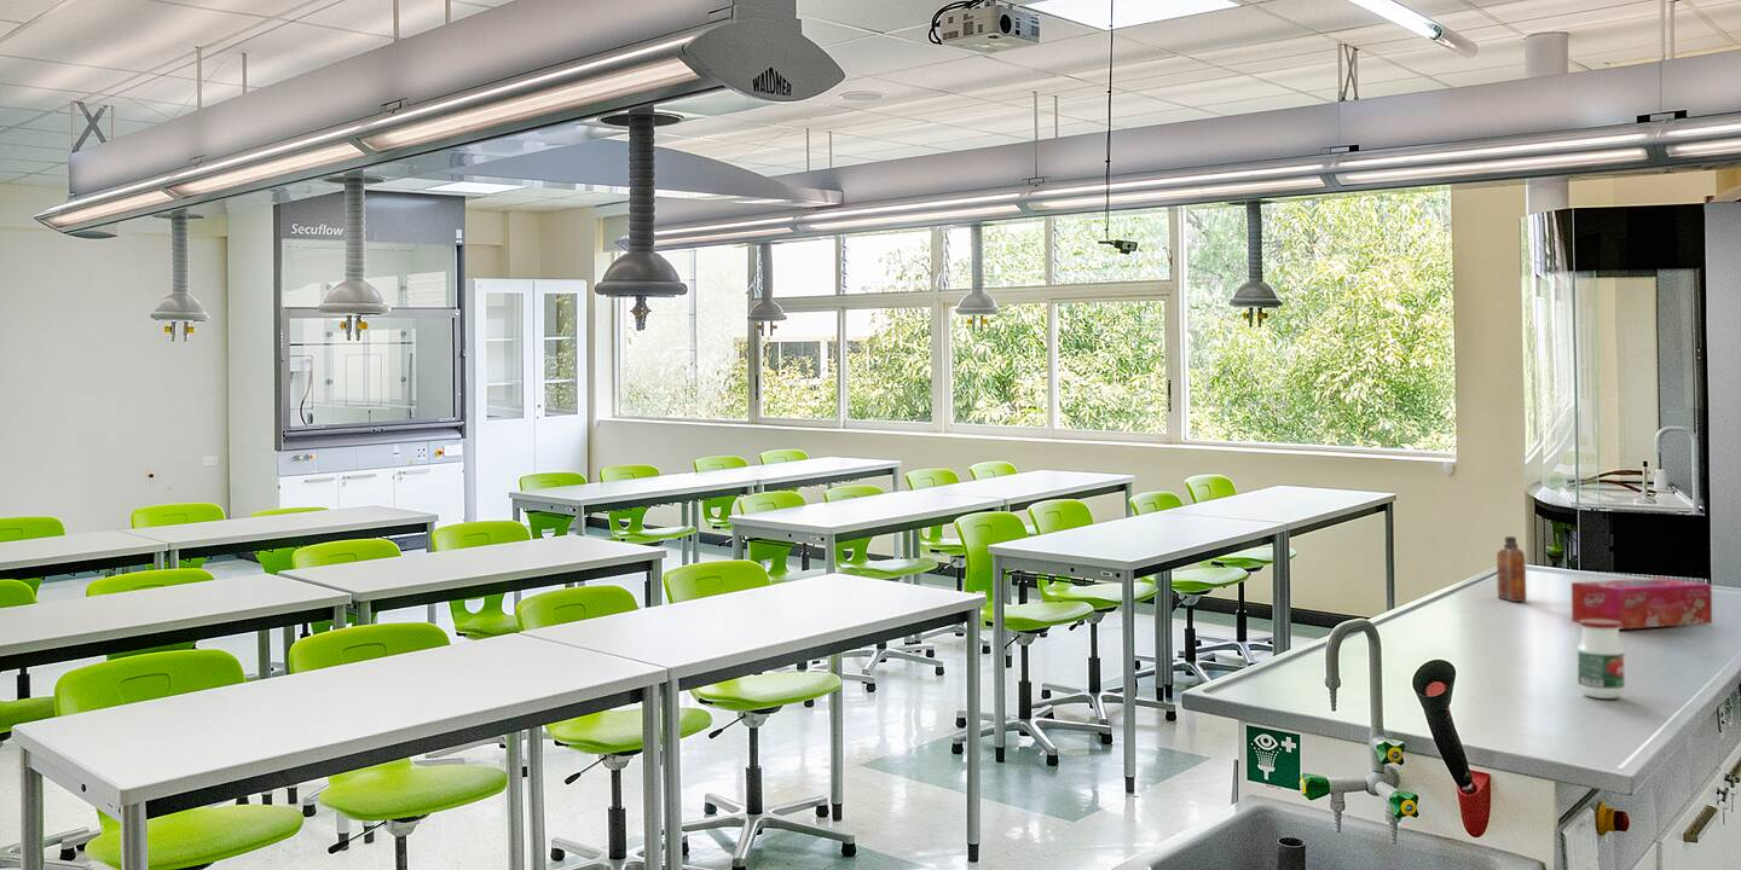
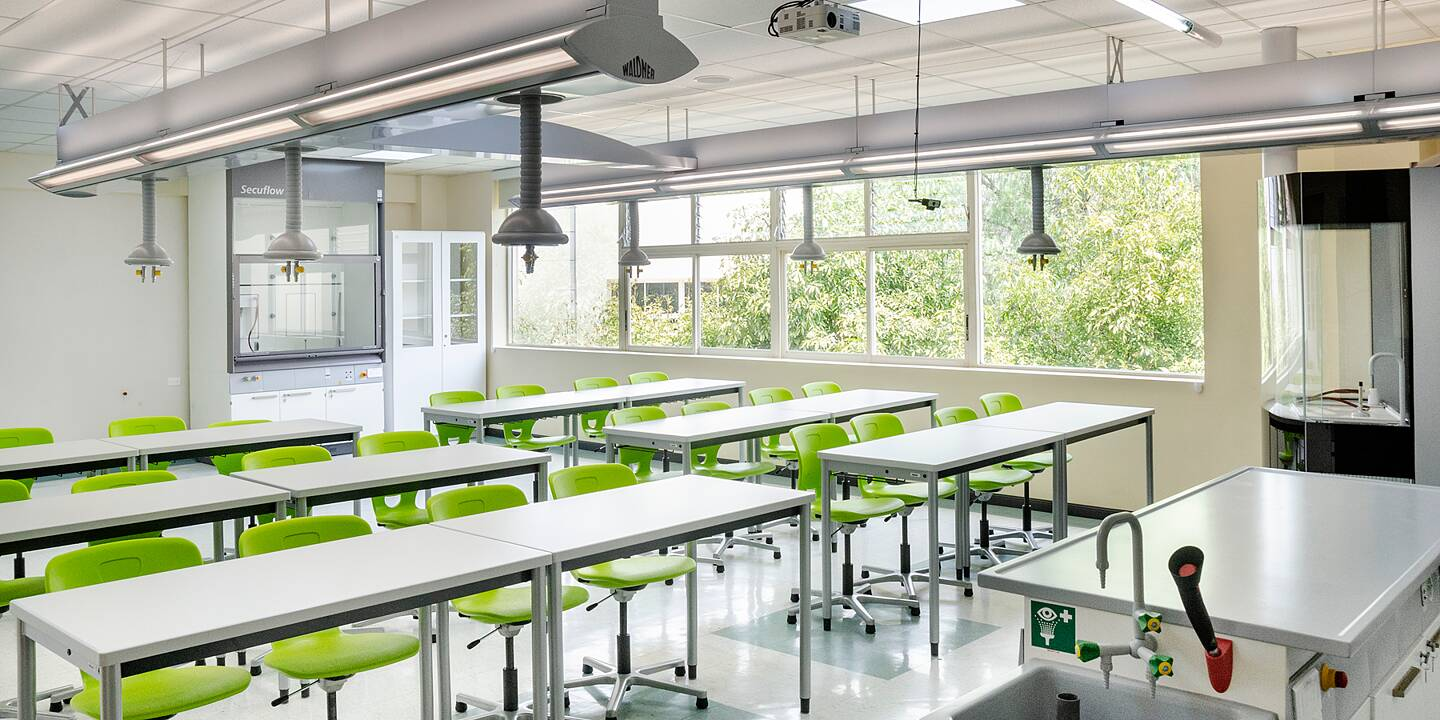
- tissue box (1641, 602)
- jar (1601, 659)
- flask (1511, 568)
